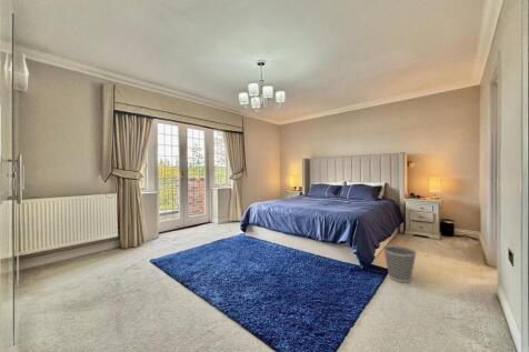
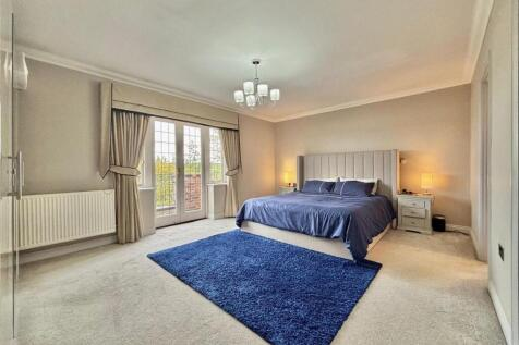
- wastebasket (399, 263)
